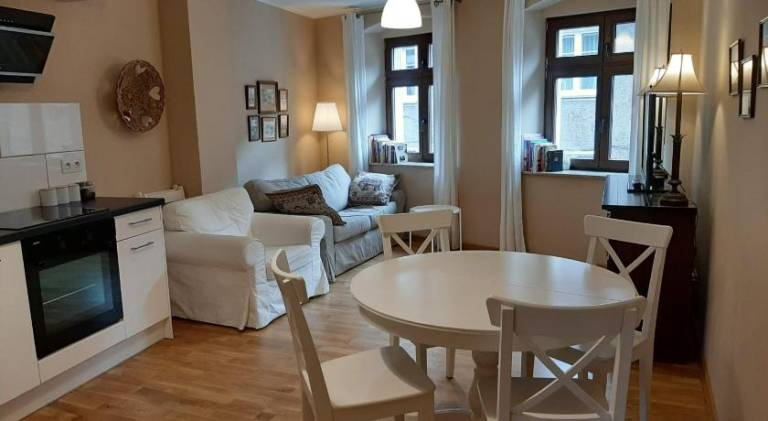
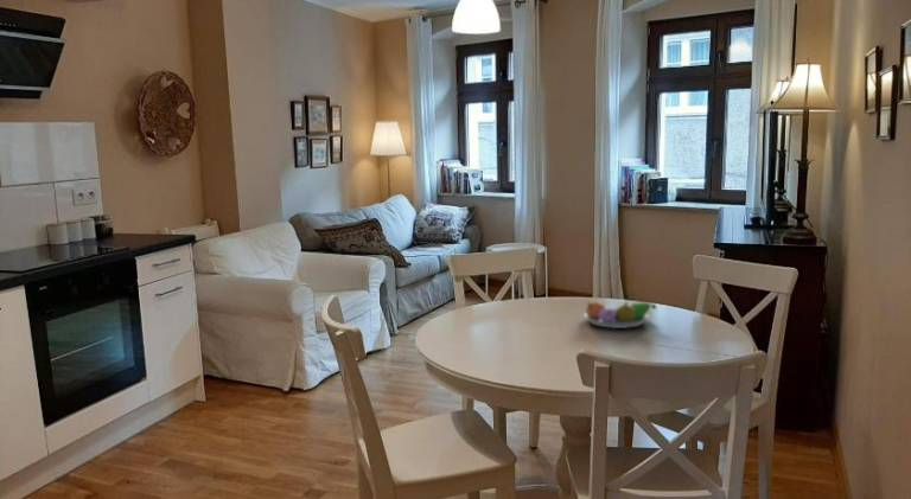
+ fruit bowl (618, 309)
